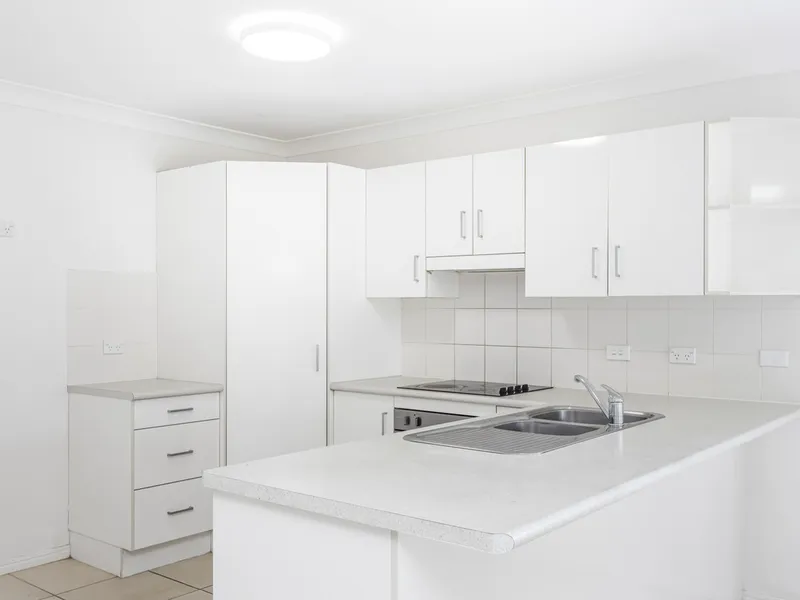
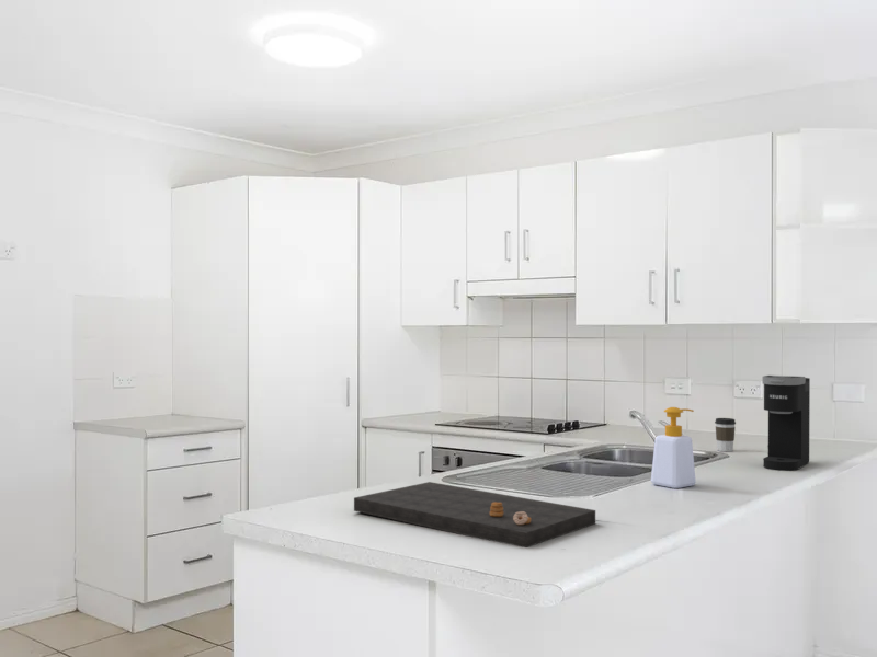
+ coffee maker (786, 419)
+ coffee cup (725, 434)
+ soap bottle (677, 445)
+ cutting board (470, 504)
